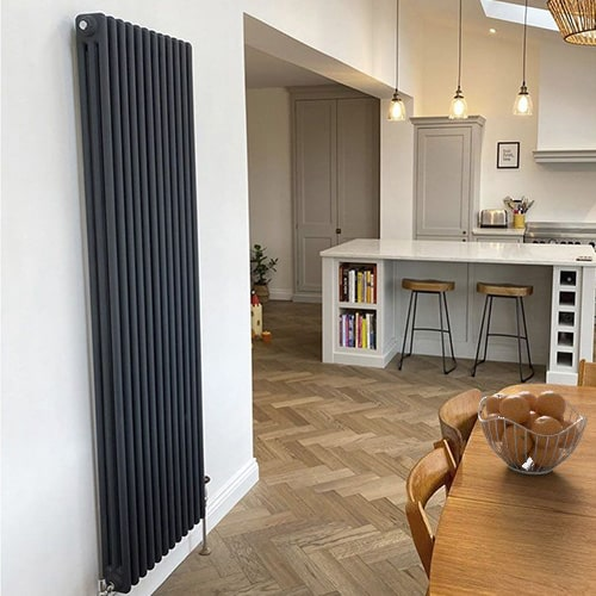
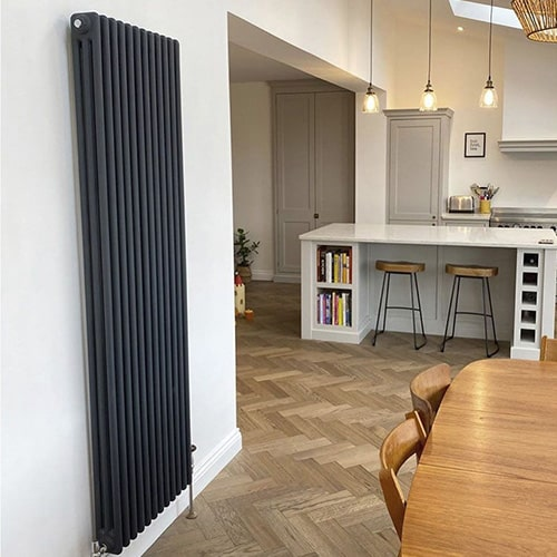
- fruit basket (530, 429)
